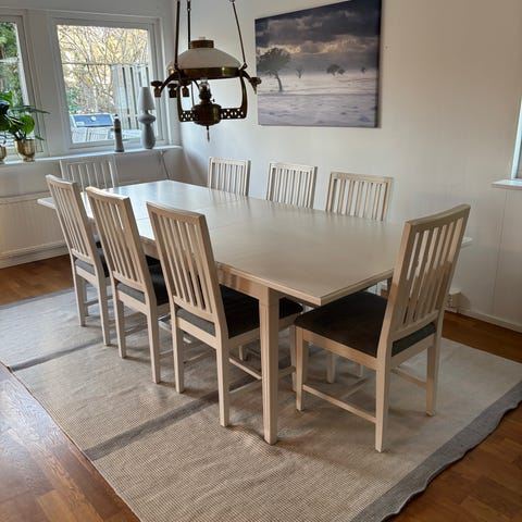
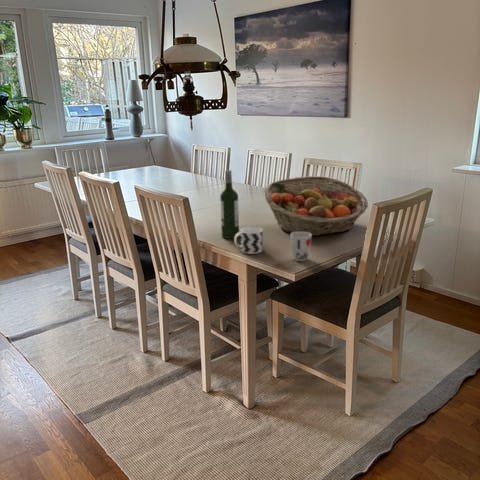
+ cup (300, 246)
+ cup (248, 240)
+ fruit basket (315, 204)
+ wine bottle (229, 204)
